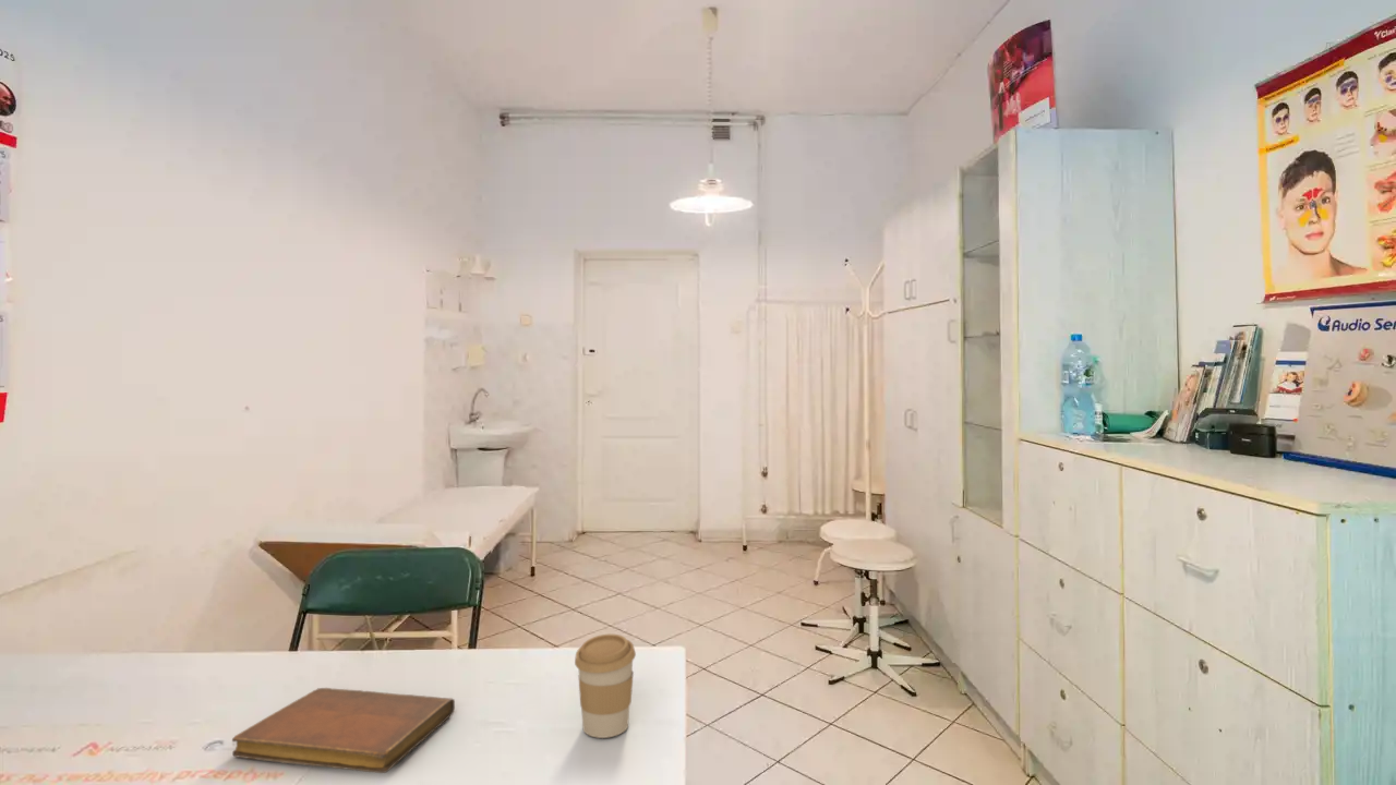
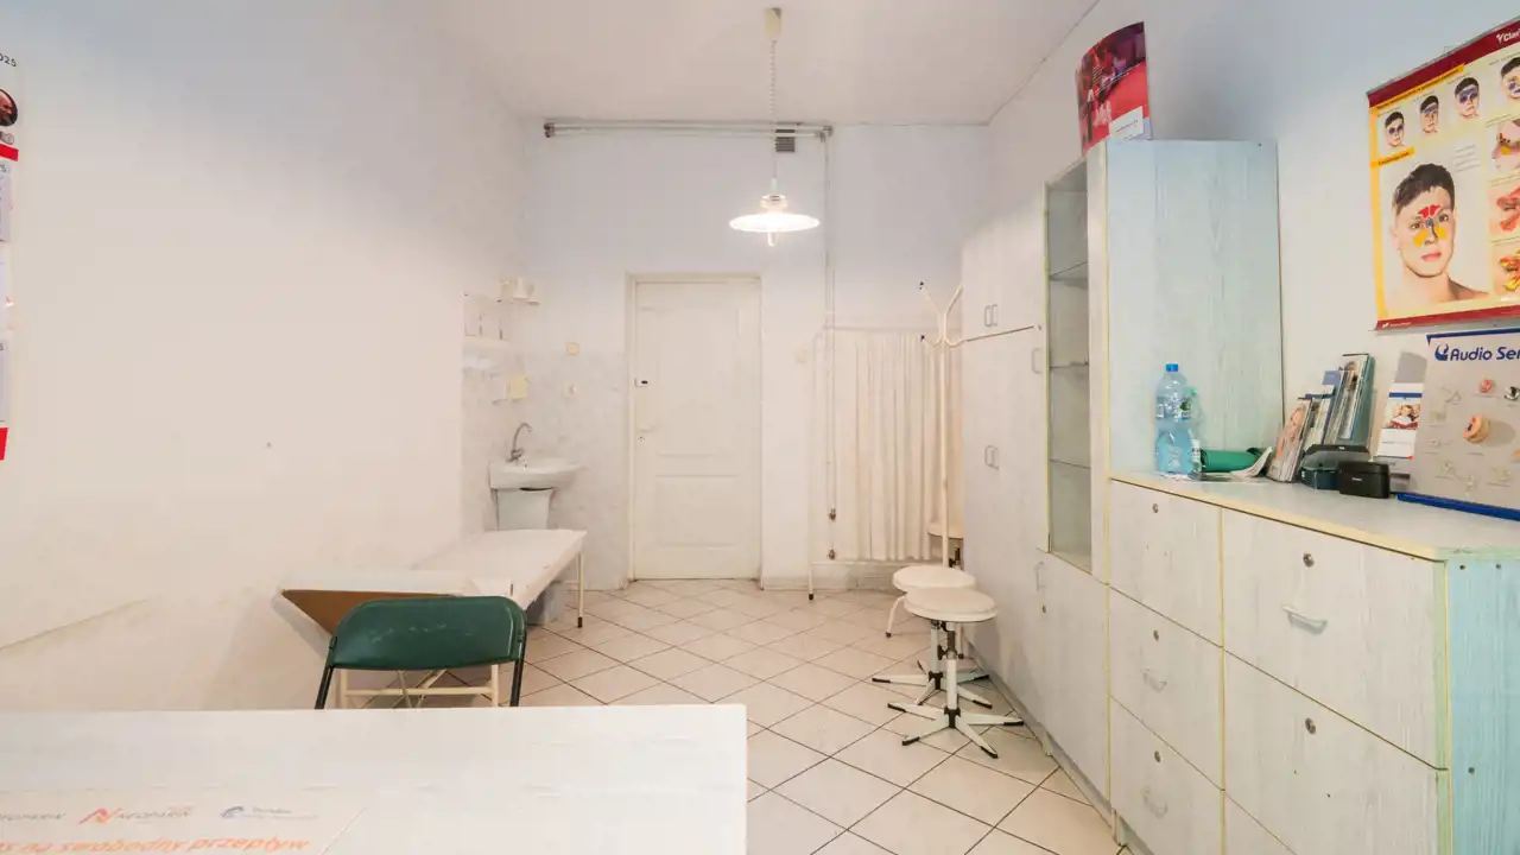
- coffee cup (605, 684)
- notebook (349, 724)
